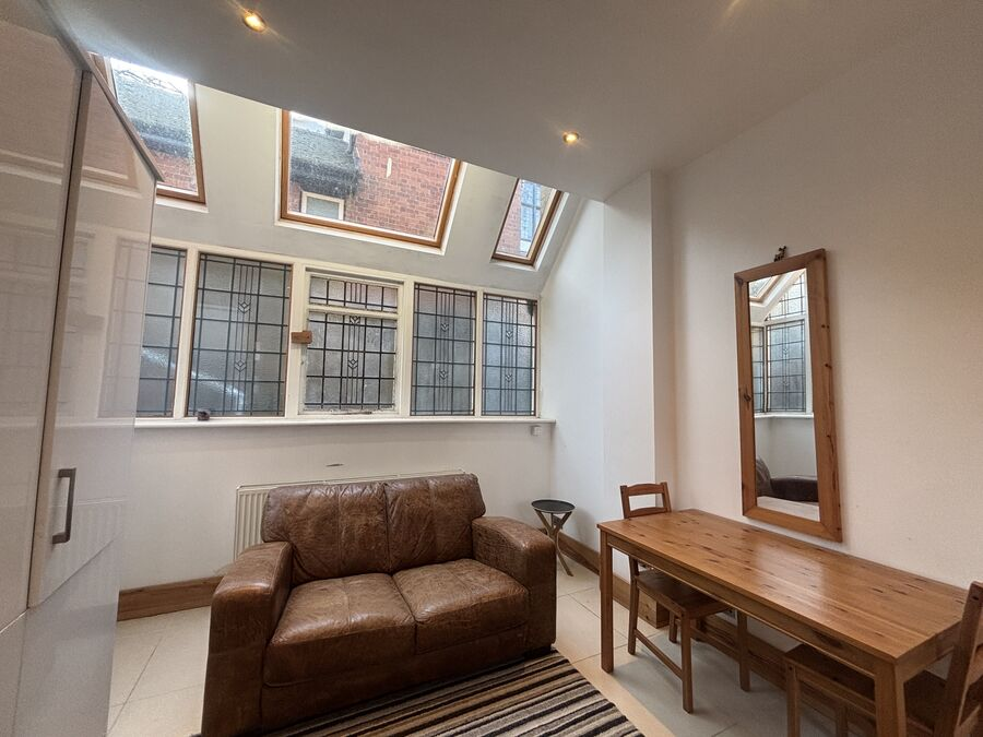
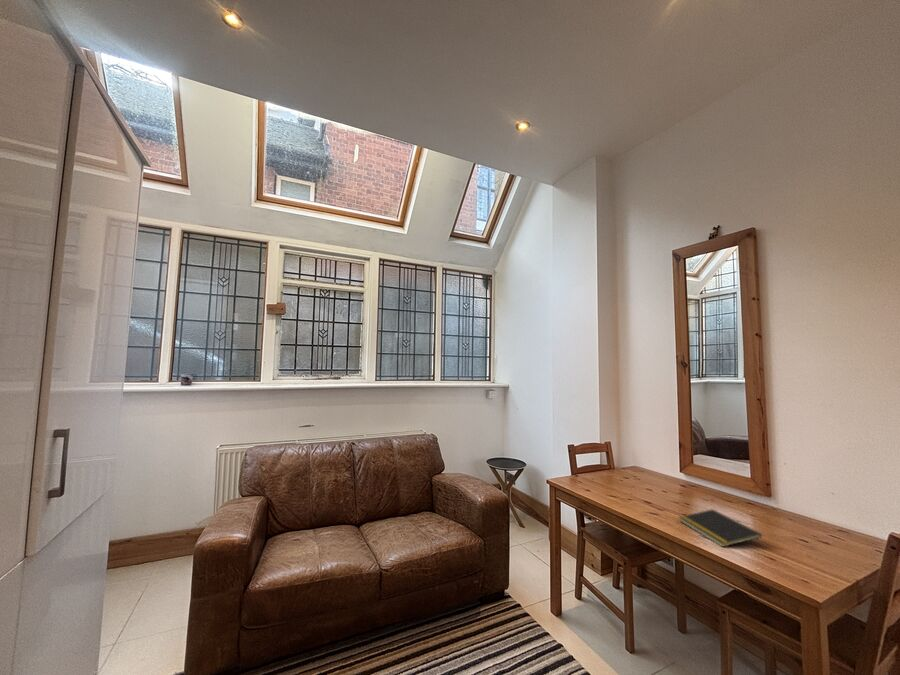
+ notepad (717, 526)
